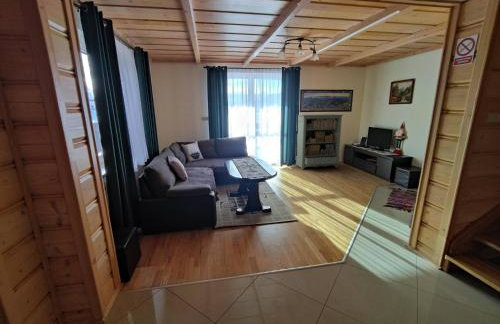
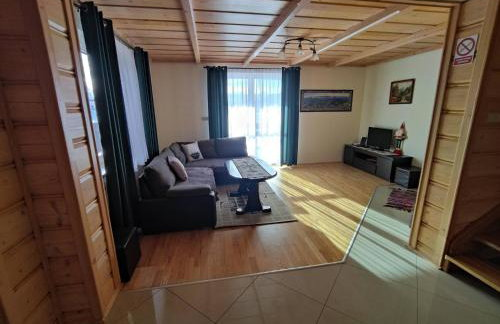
- bookshelf (319, 141)
